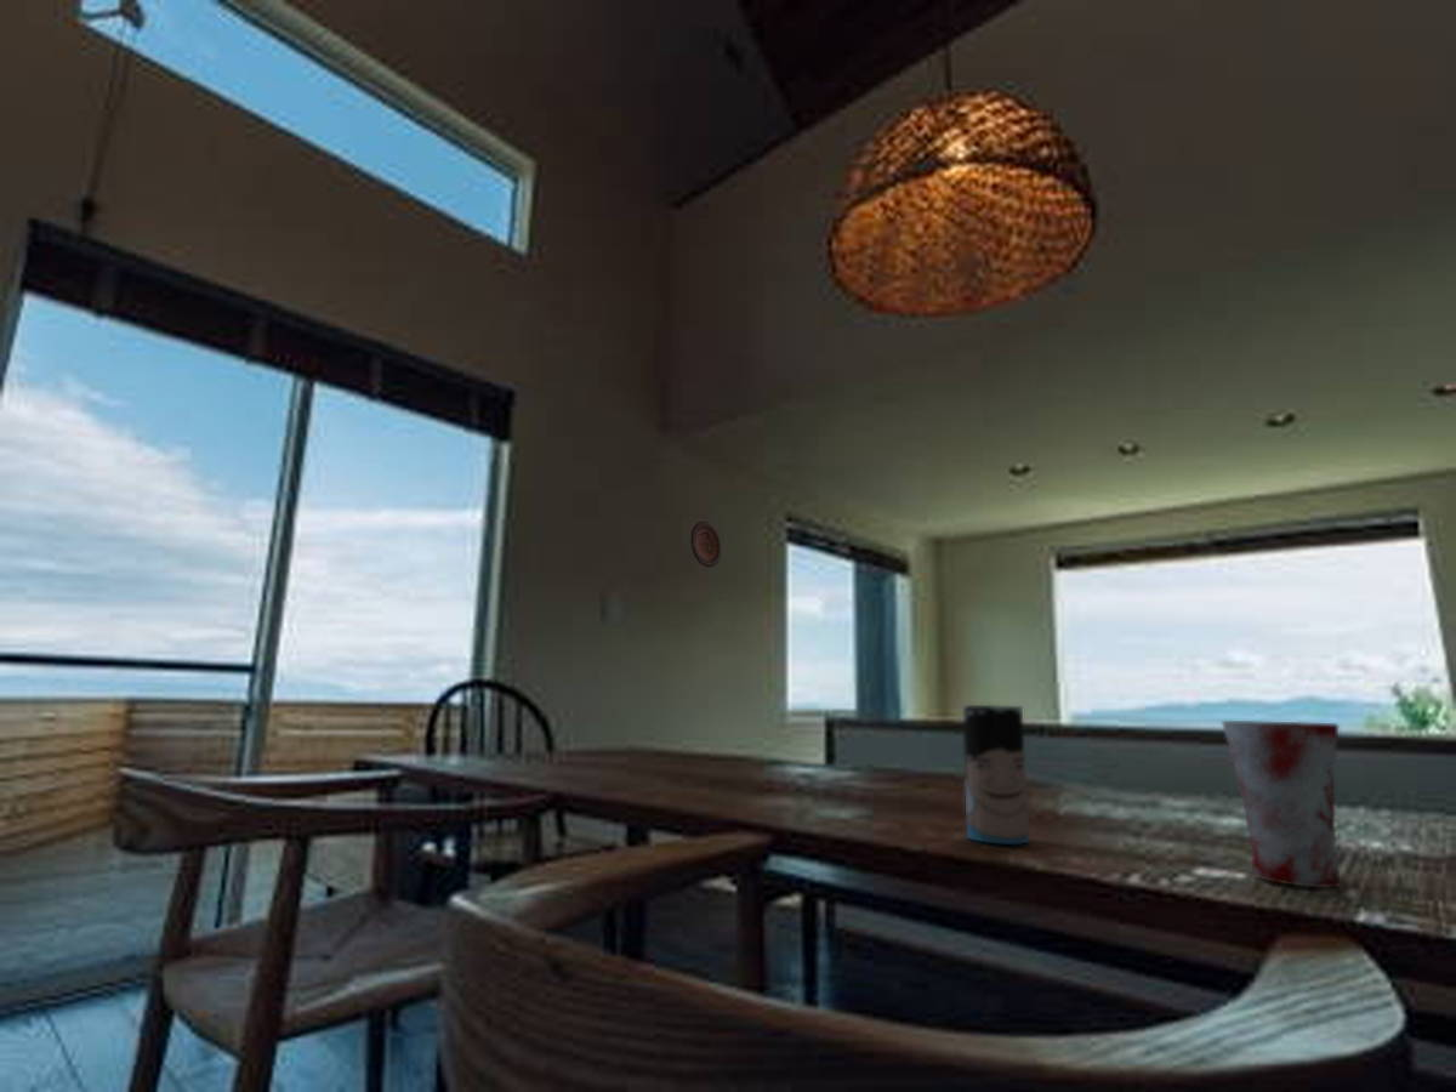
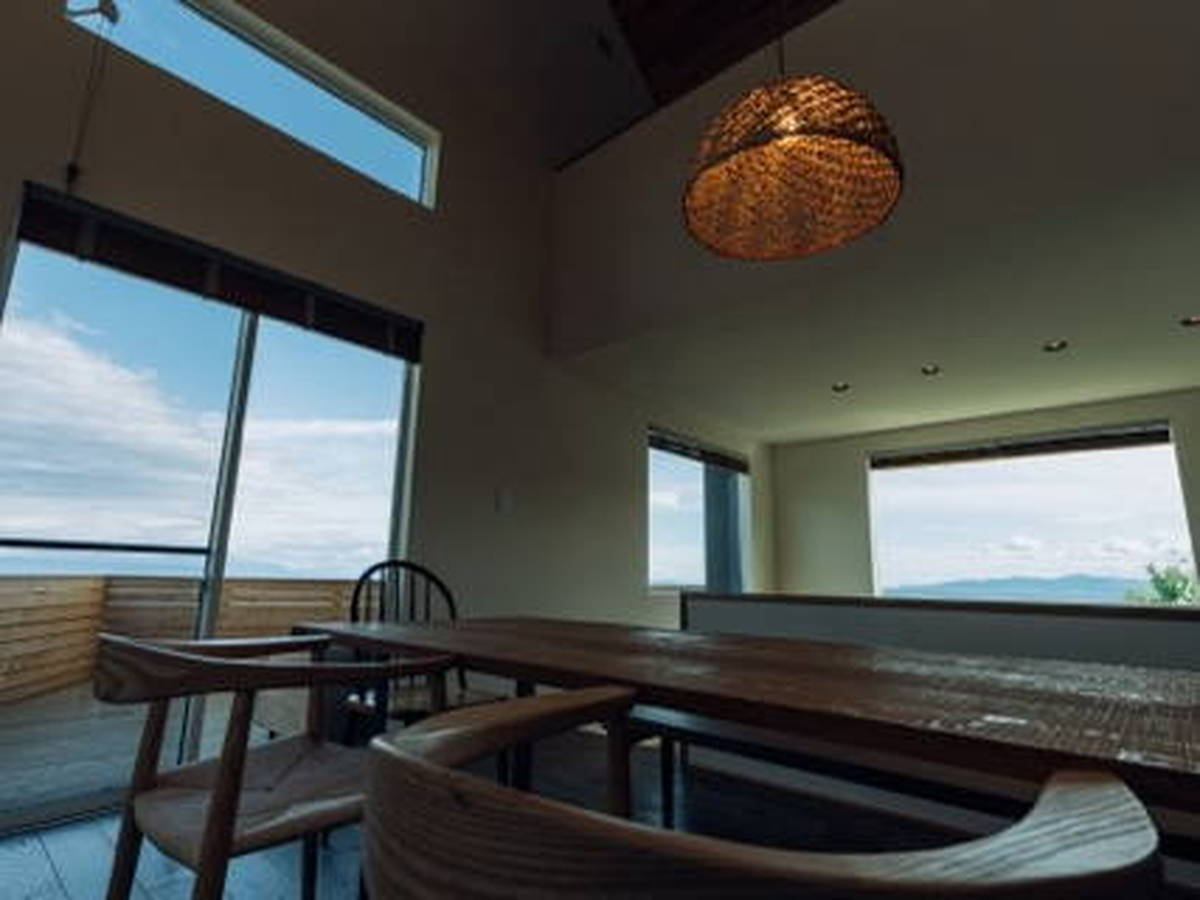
- decorative plate (705, 544)
- cup (995, 770)
- mug (1287, 797)
